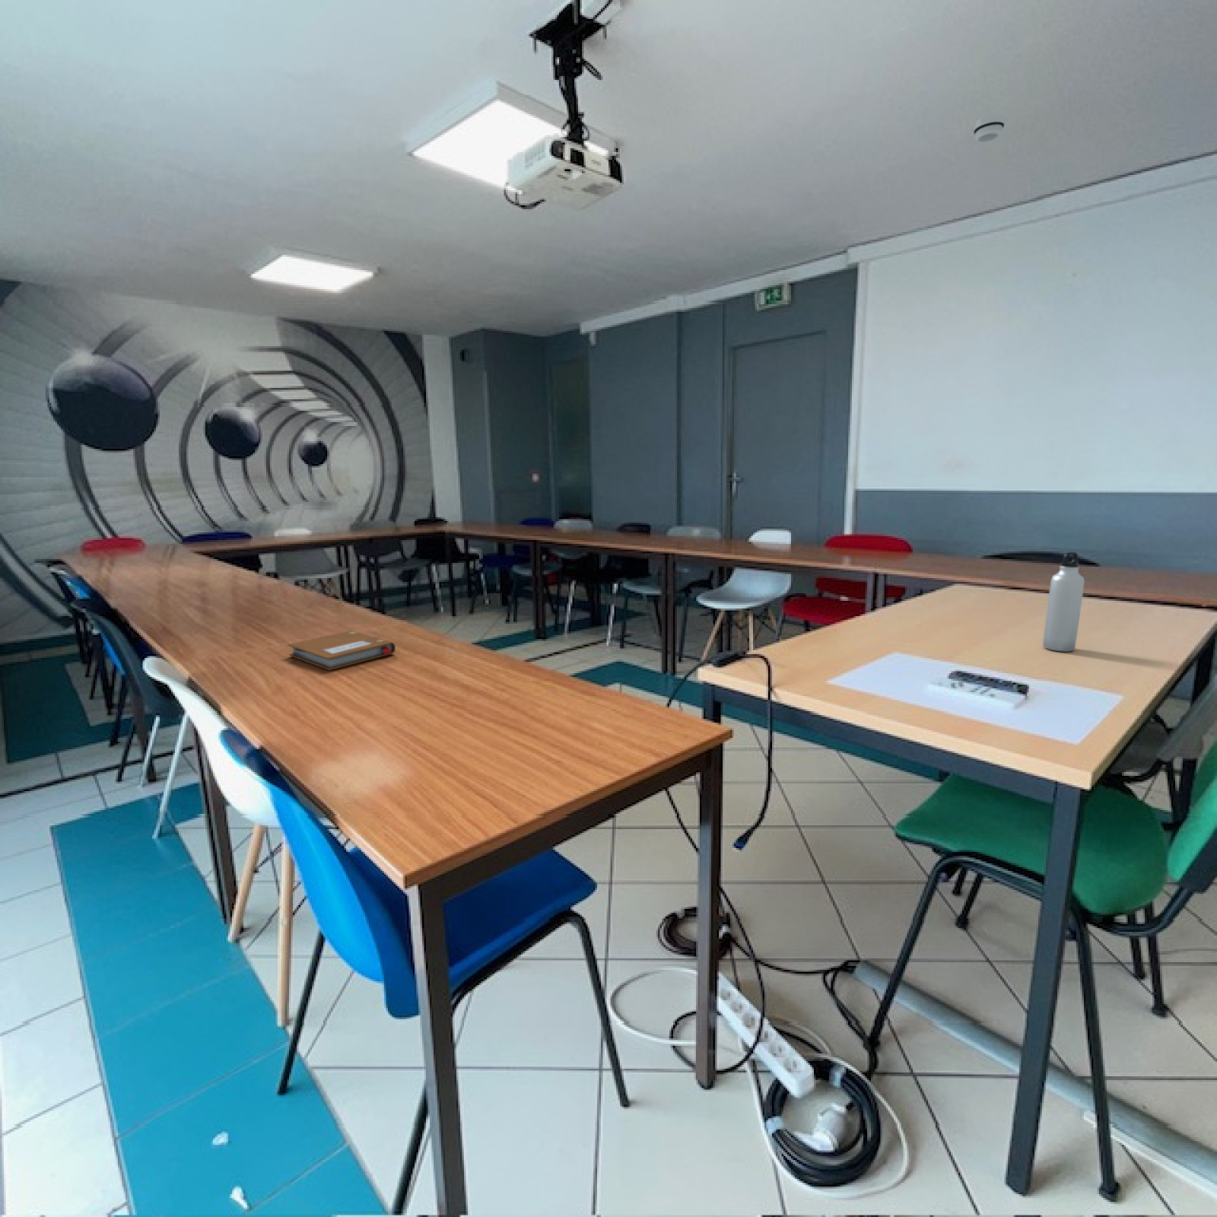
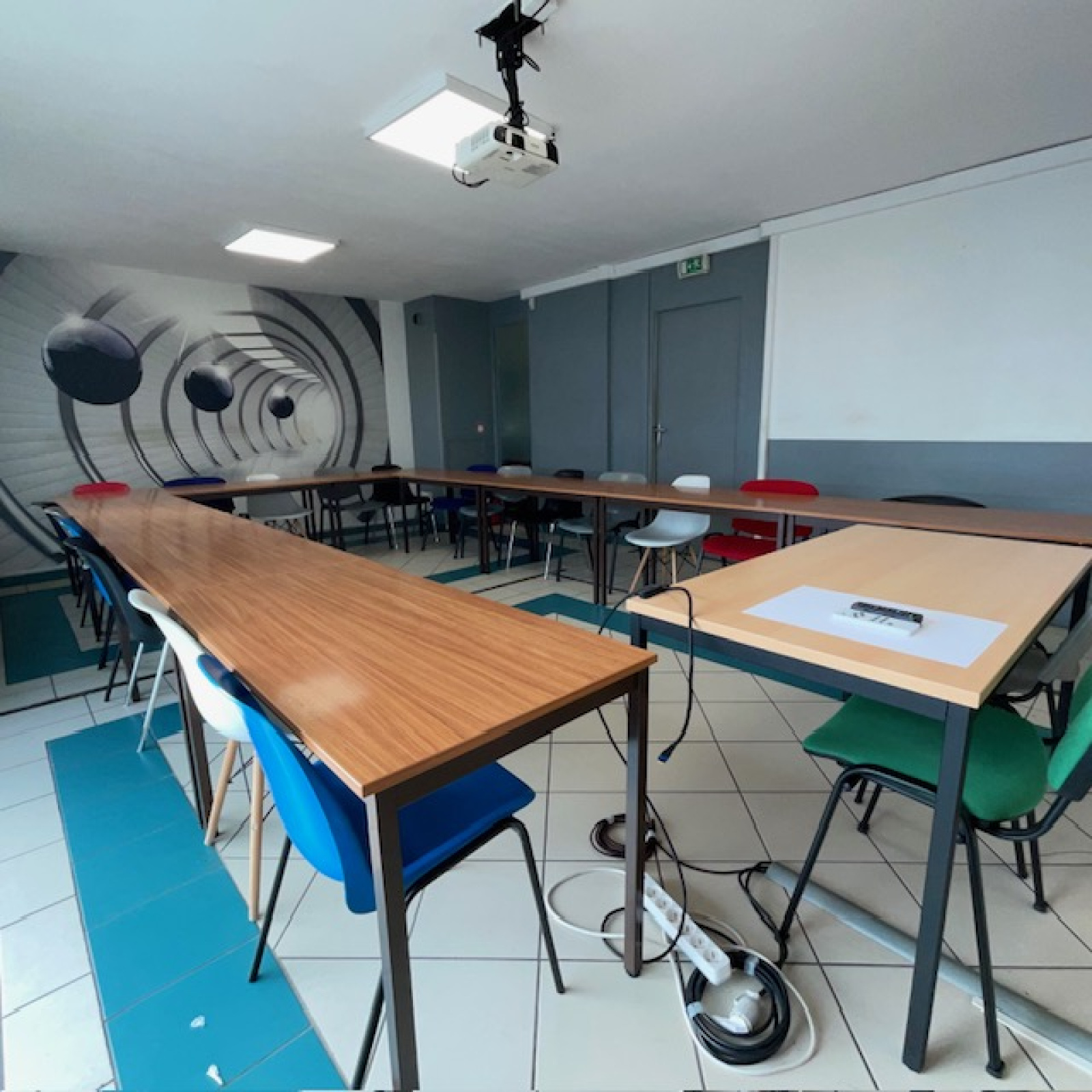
- water bottle (1064, 601)
- smoke detector (989, 128)
- notebook (343, 649)
